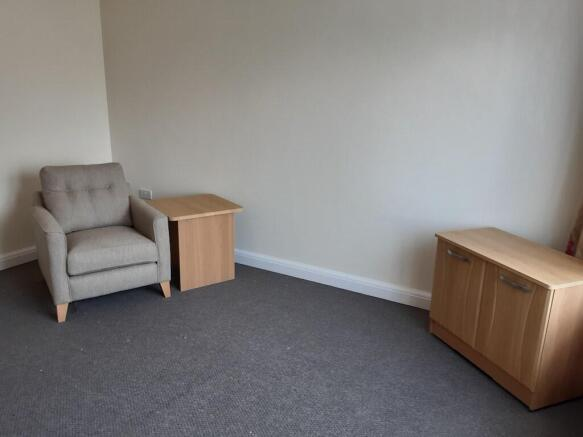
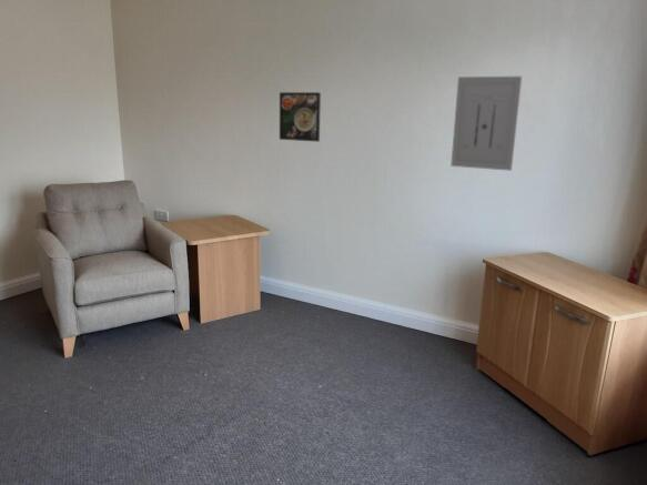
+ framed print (299, 117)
+ wall art (484, 123)
